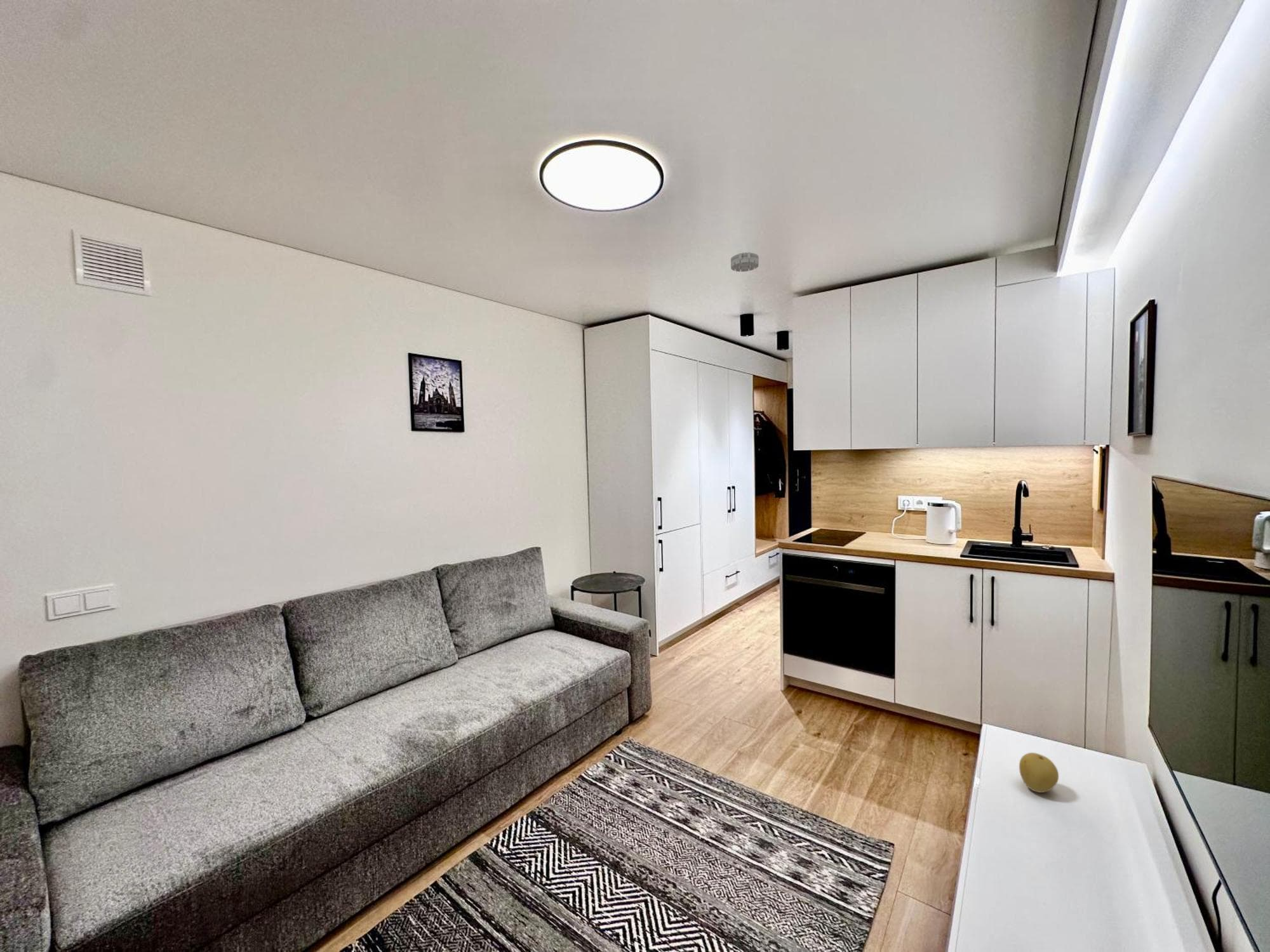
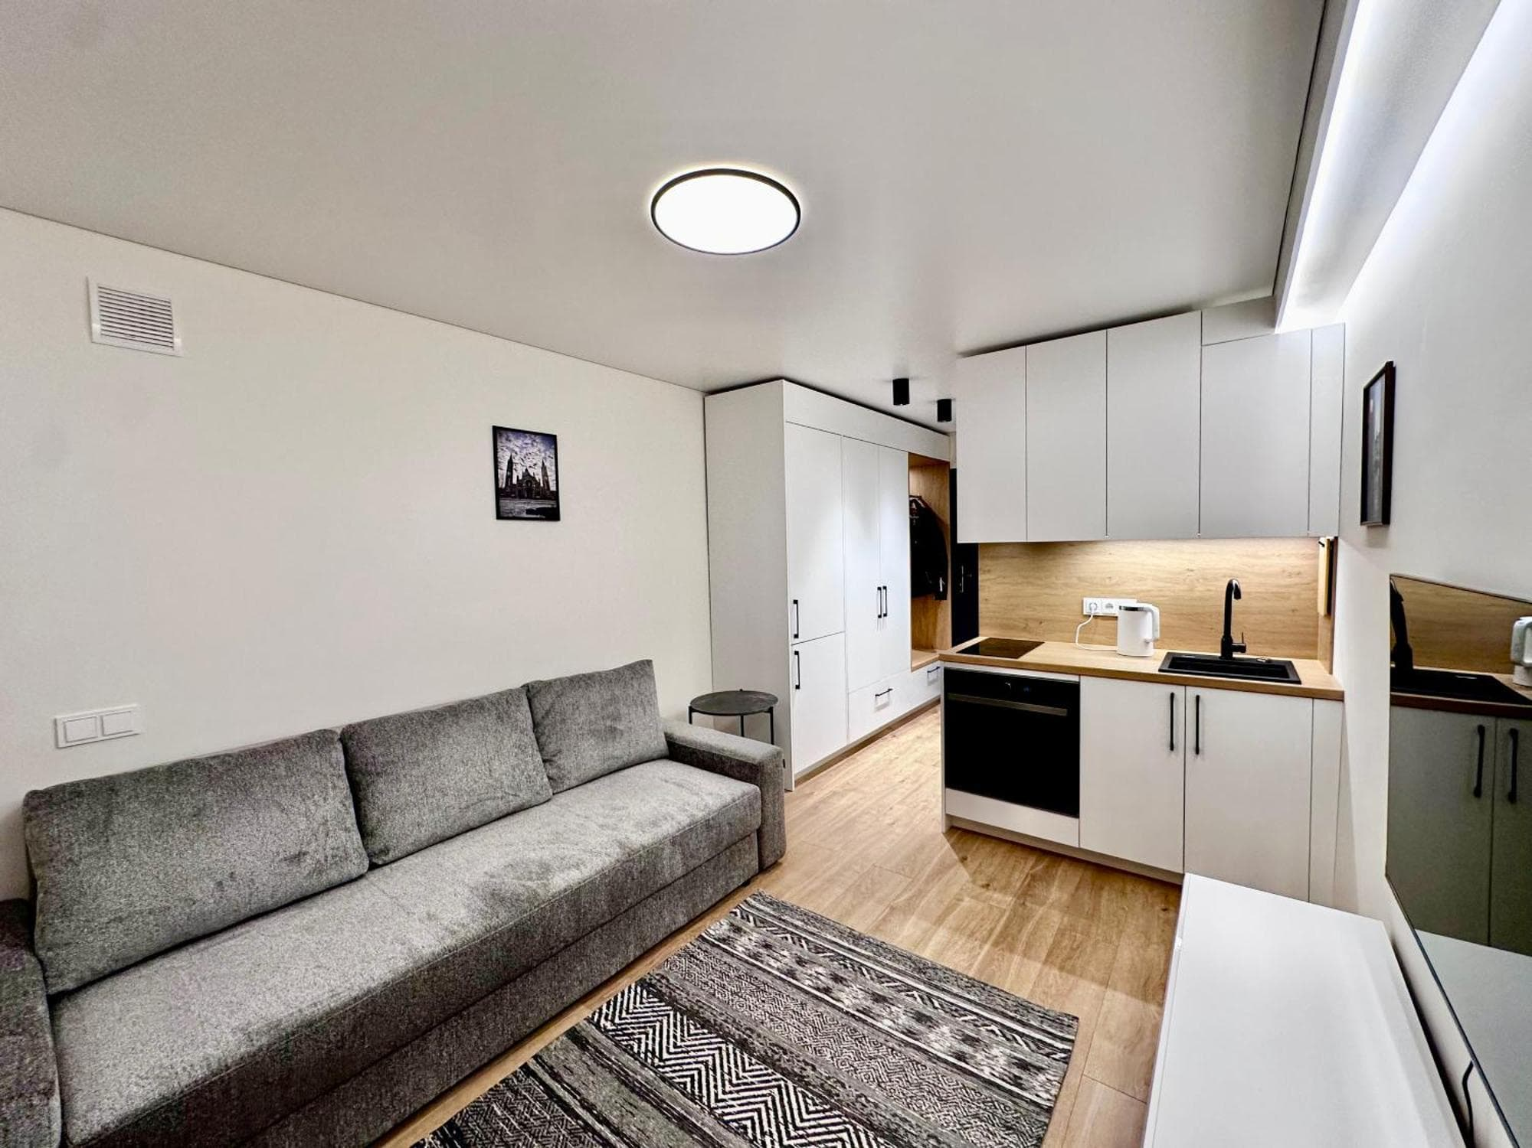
- smoke detector (744, 261)
- fruit (1038, 772)
